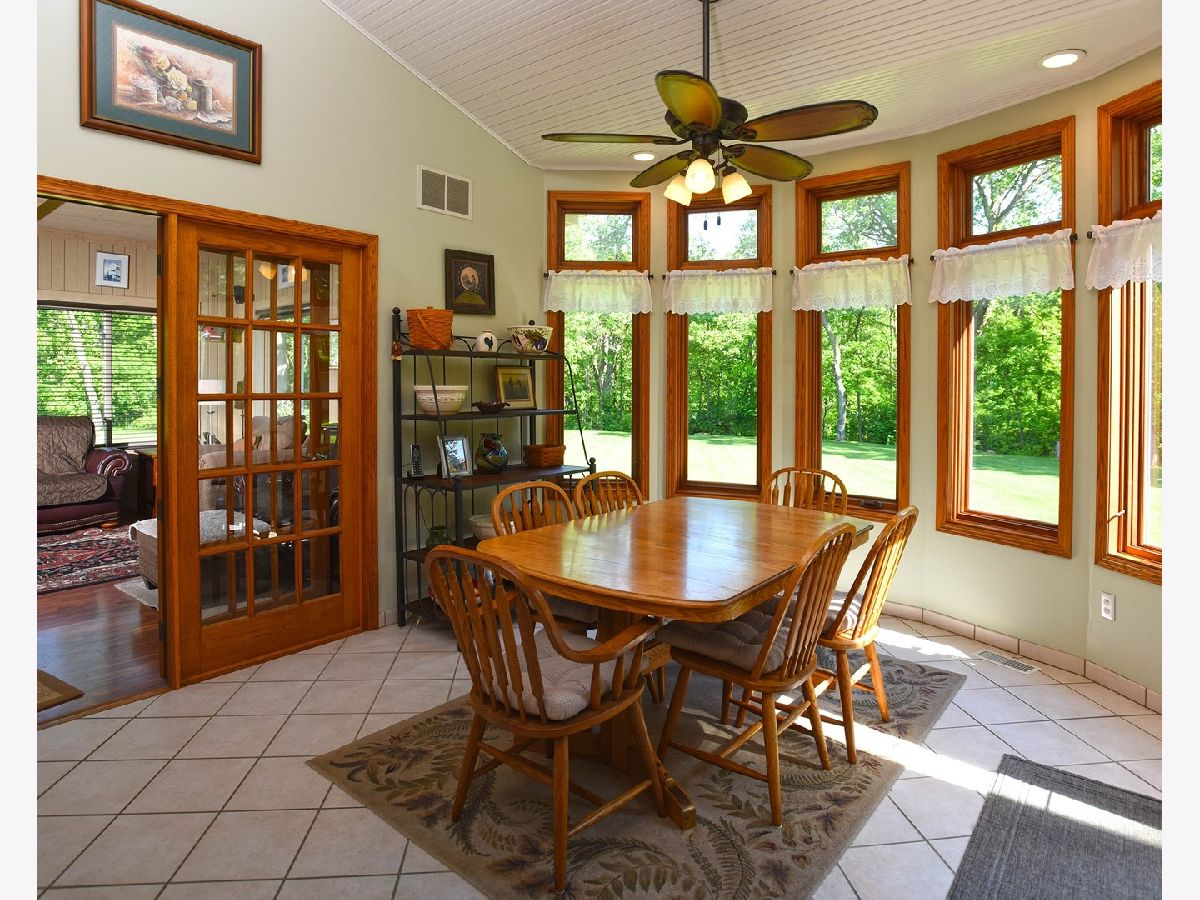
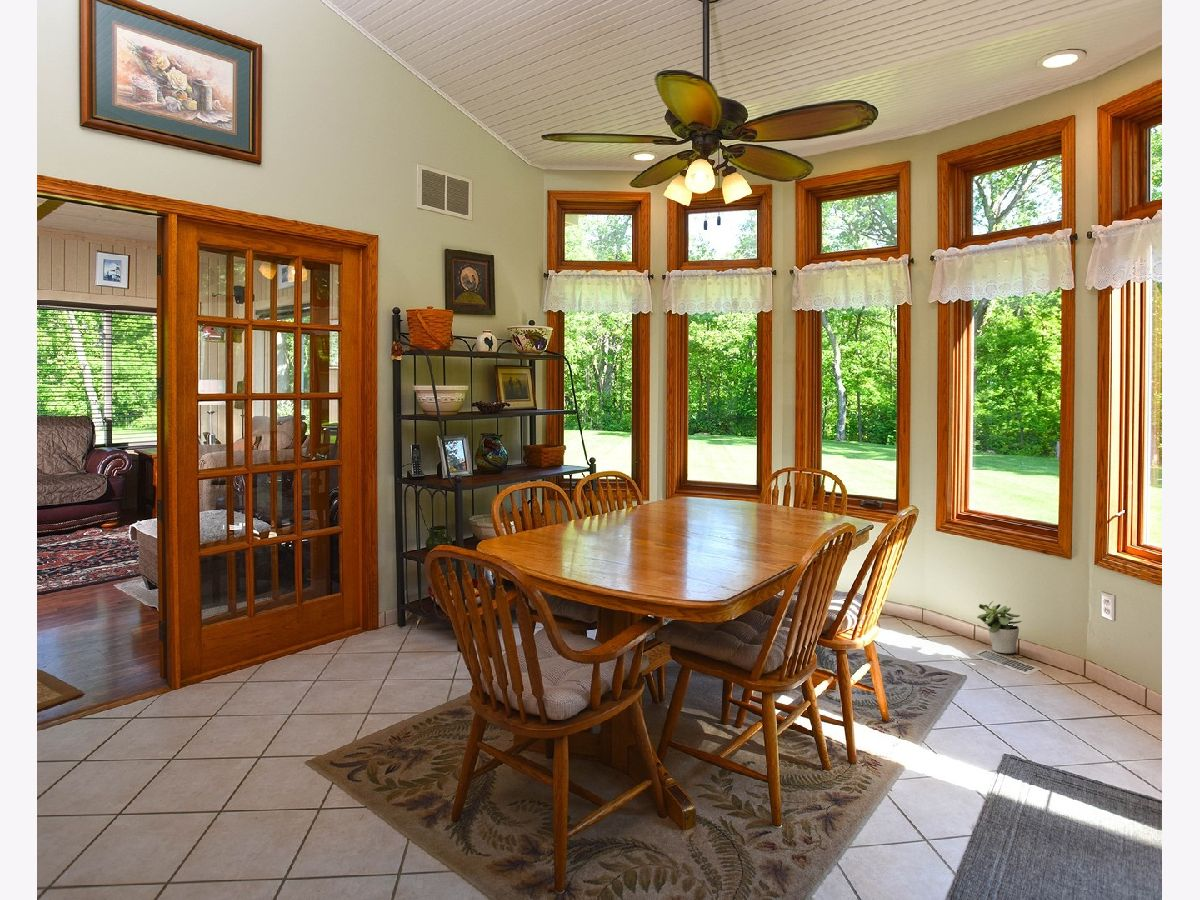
+ potted plant (995, 626)
